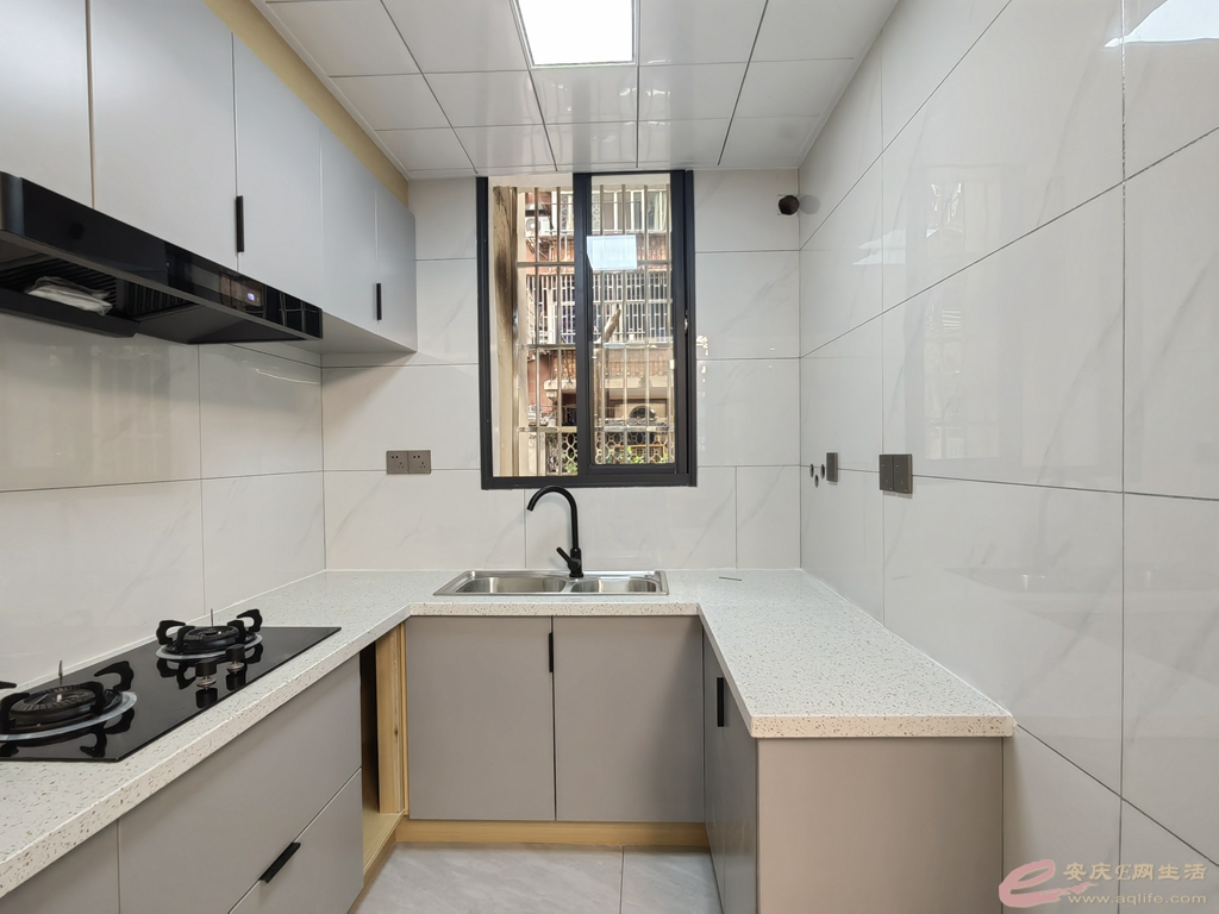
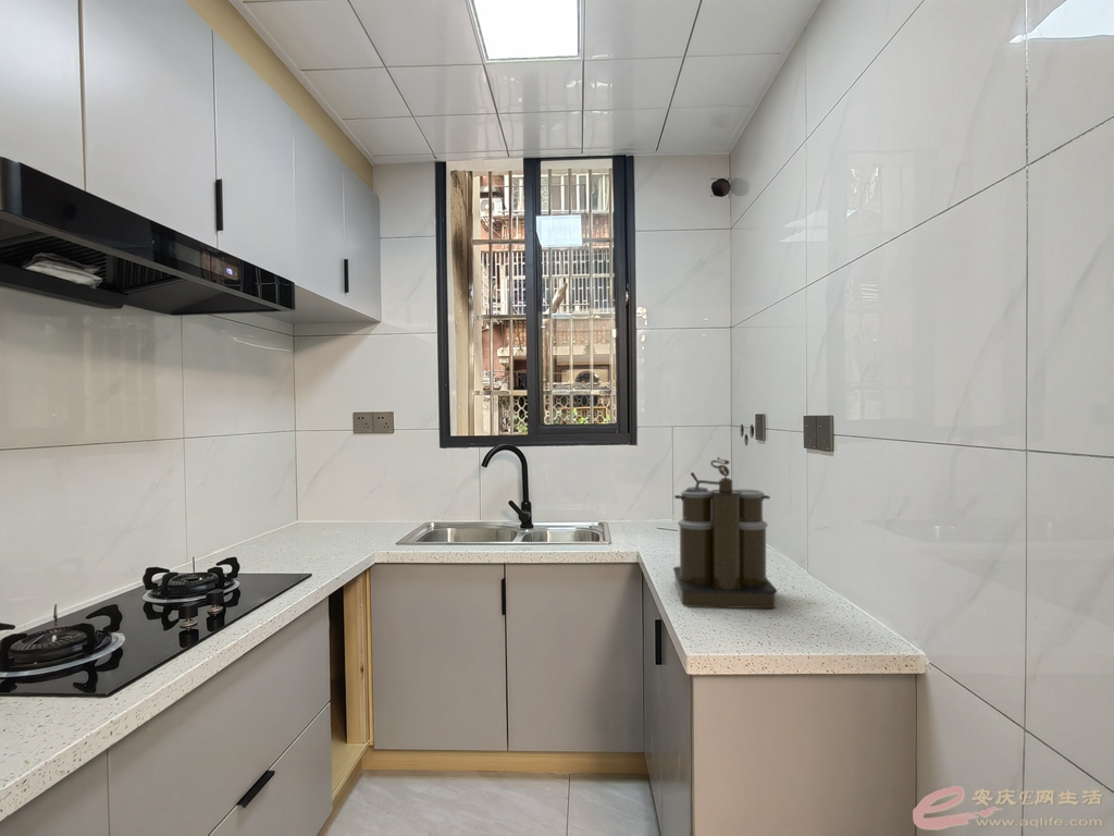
+ coffee maker (721, 525)
